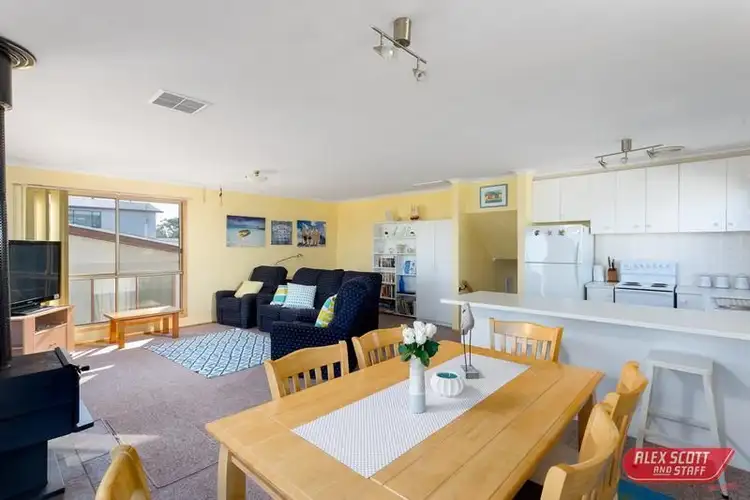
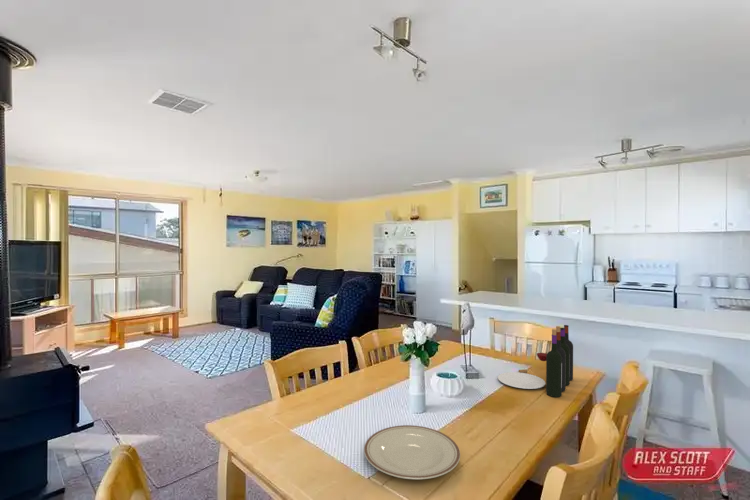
+ plate (411, 454)
+ wine bottle (537, 353)
